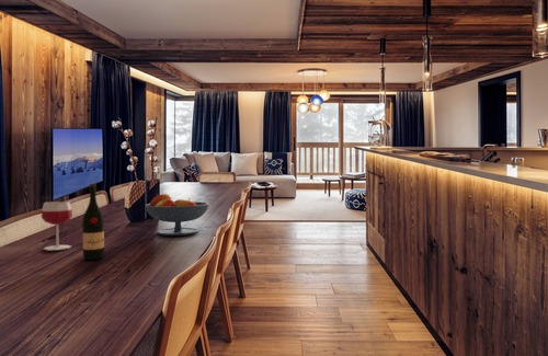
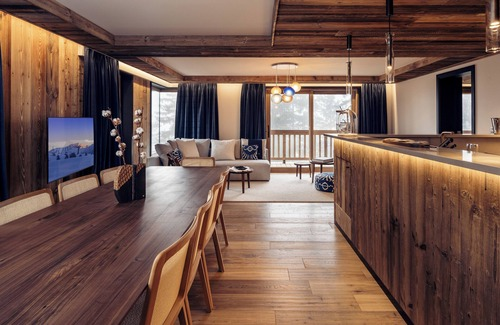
- wine bottle (93, 220)
- wineglass (57, 225)
- fruit bowl (178, 213)
